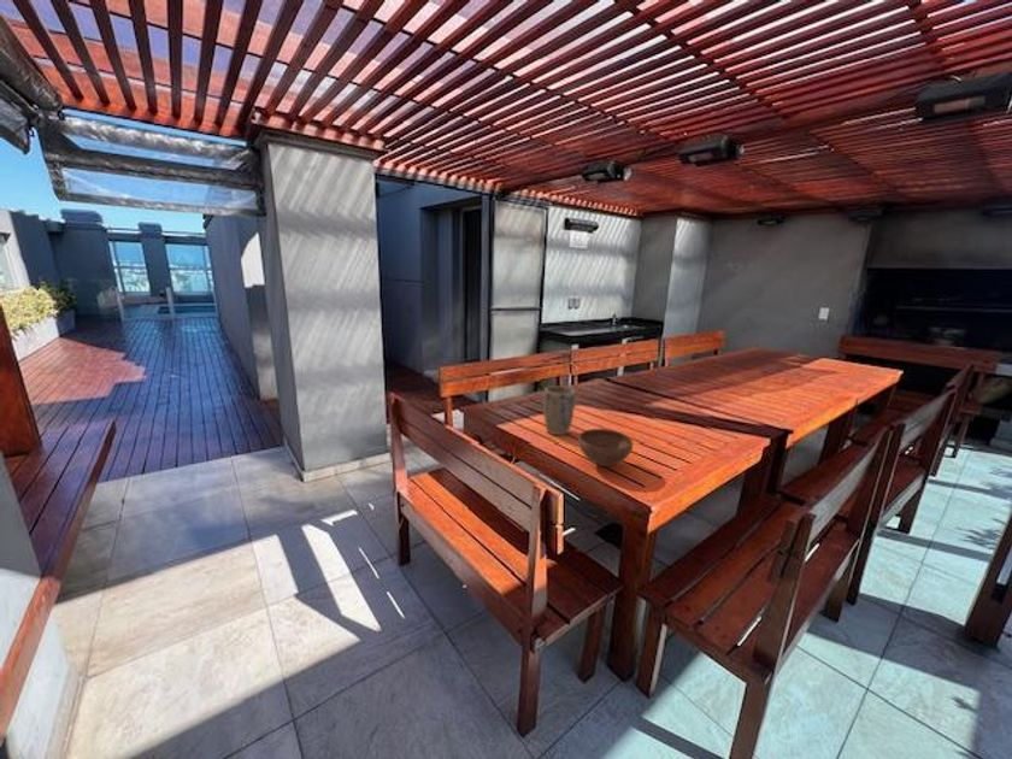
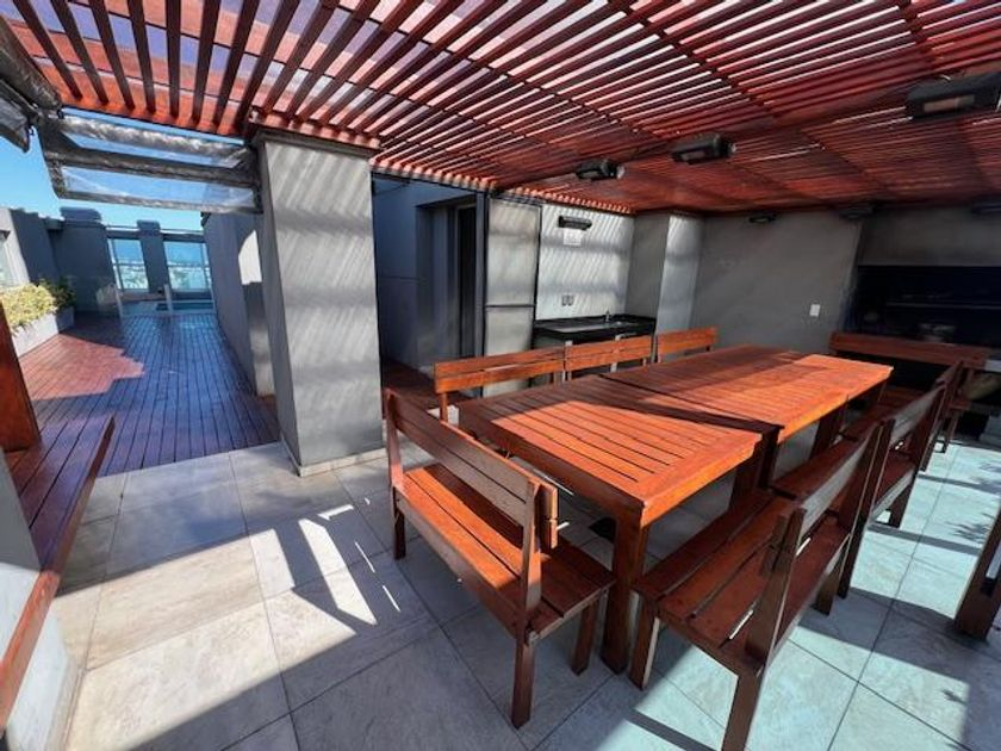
- plant pot (558, 411)
- bowl (604, 451)
